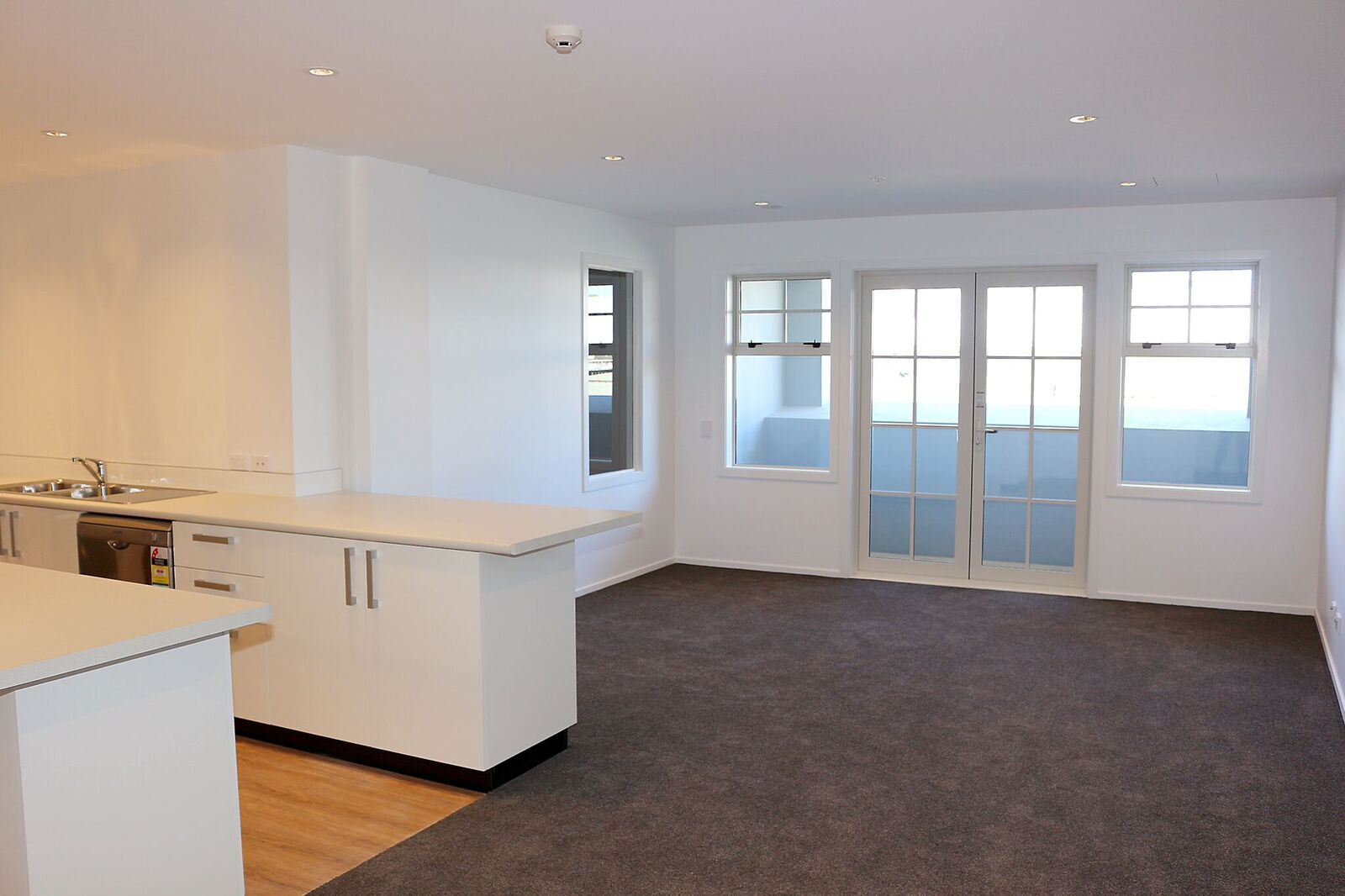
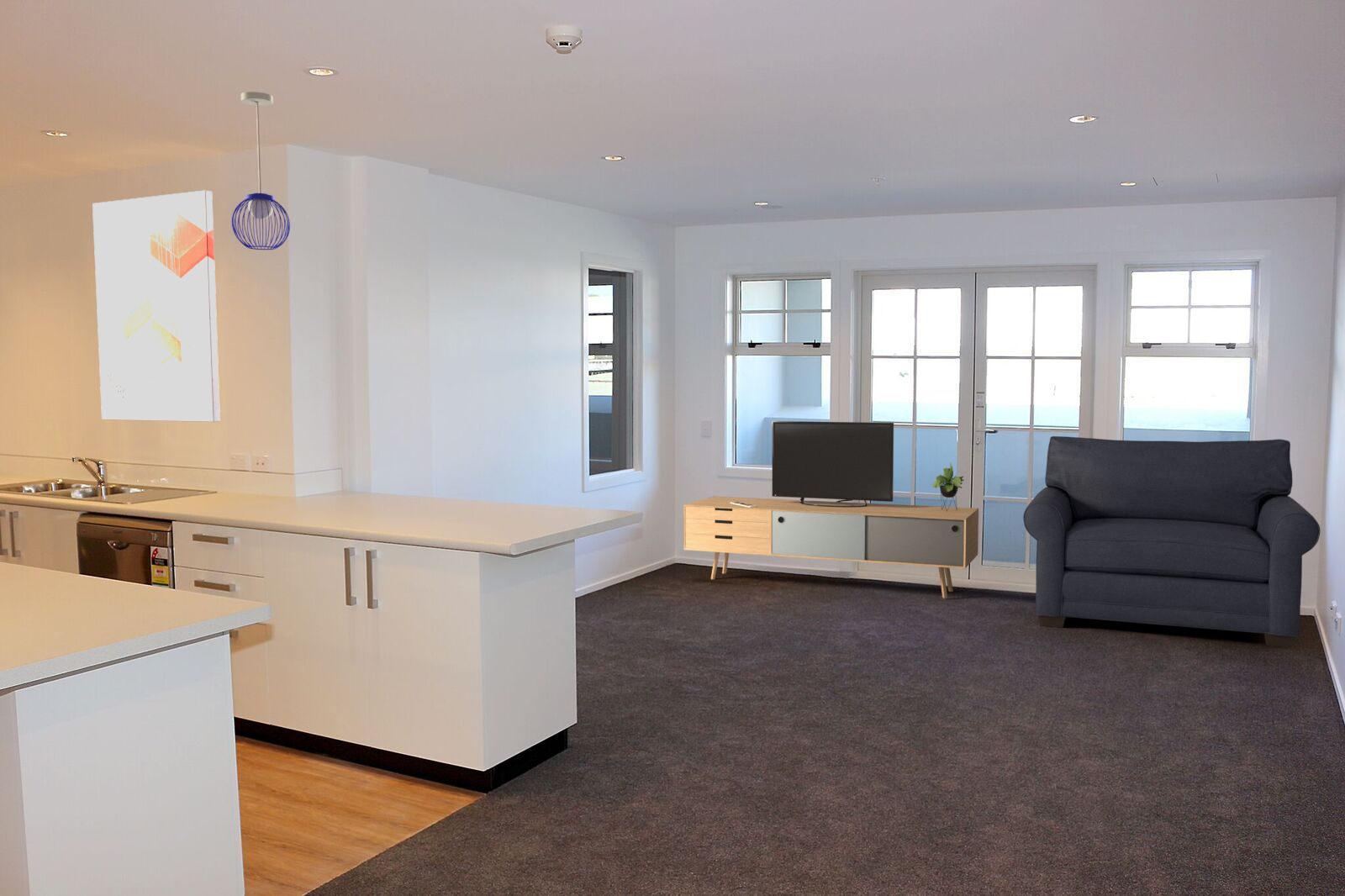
+ media console (829, 503)
+ wall art (155, 309)
+ pendant light (259, 172)
+ sofa (1162, 530)
